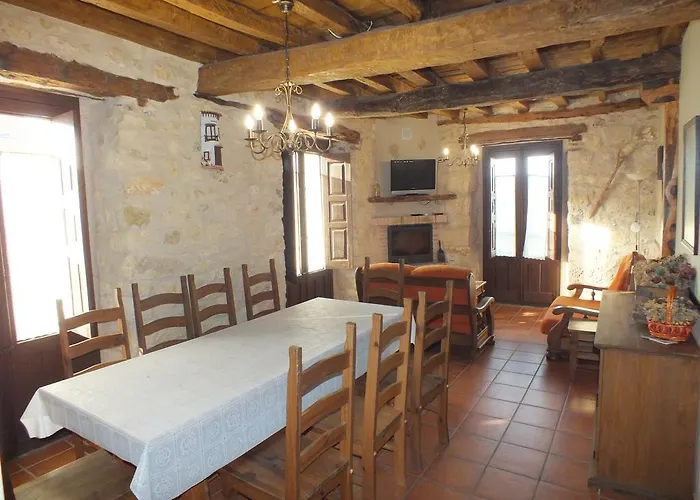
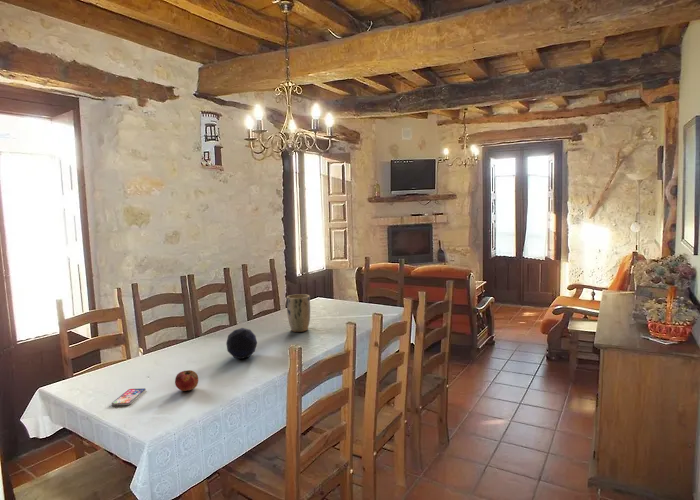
+ decorative orb (241, 343)
+ fruit (186, 380)
+ plant pot (298, 313)
+ smartphone (129, 396)
